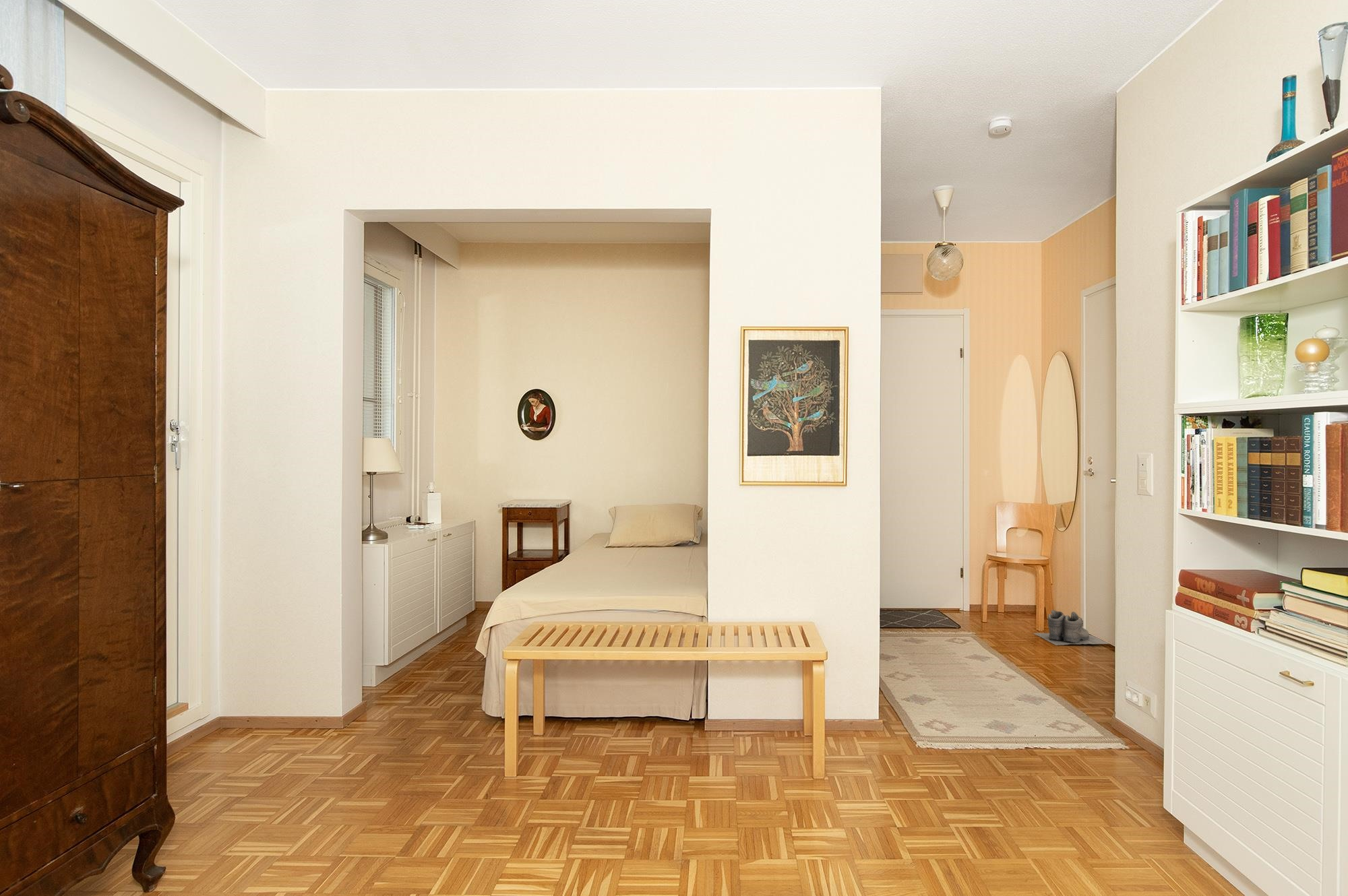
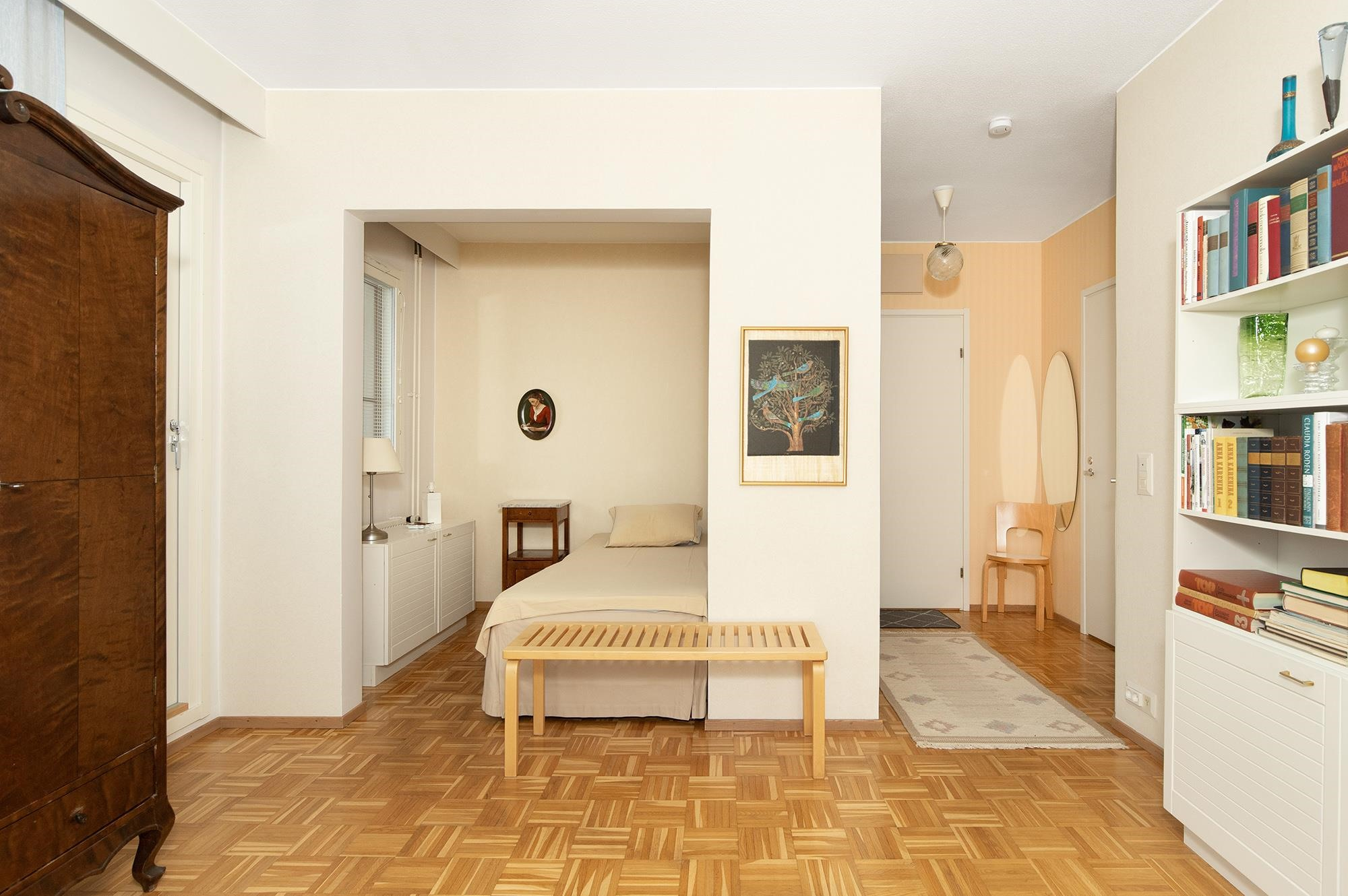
- boots (1070, 625)
